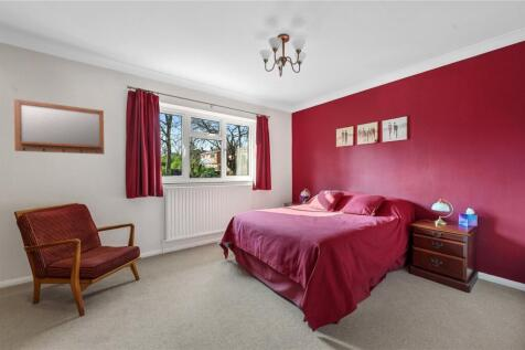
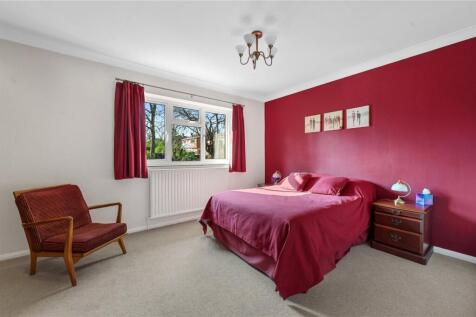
- home mirror (63, 128)
